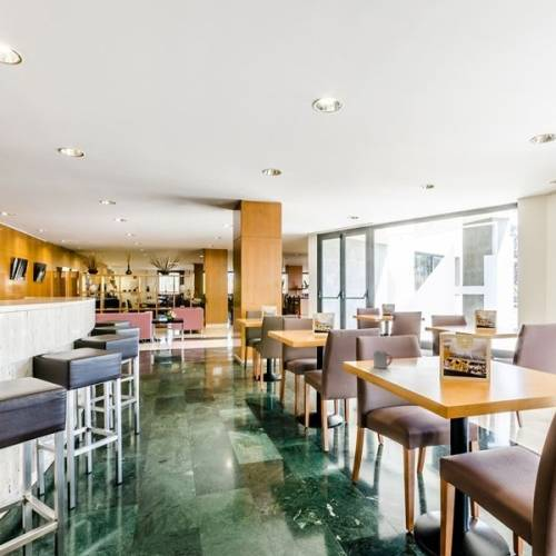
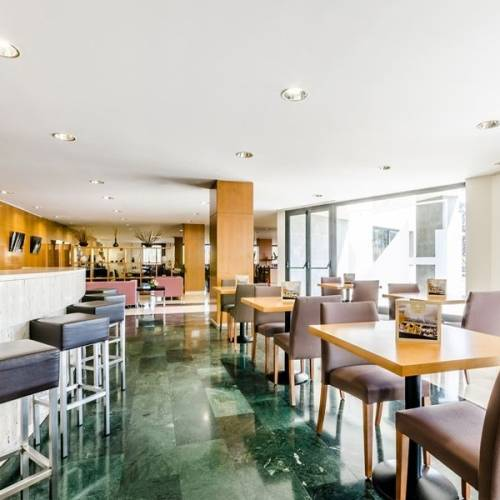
- cup (383, 359)
